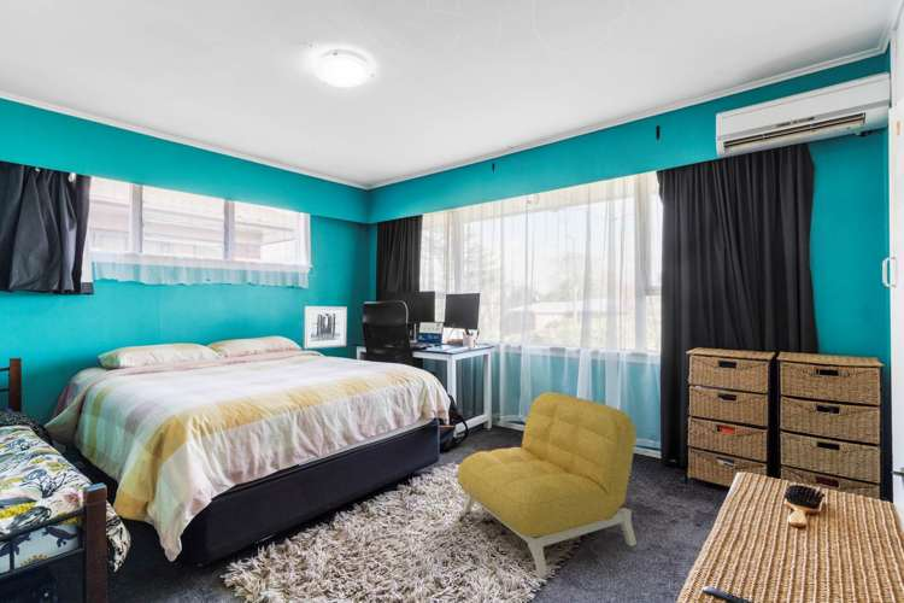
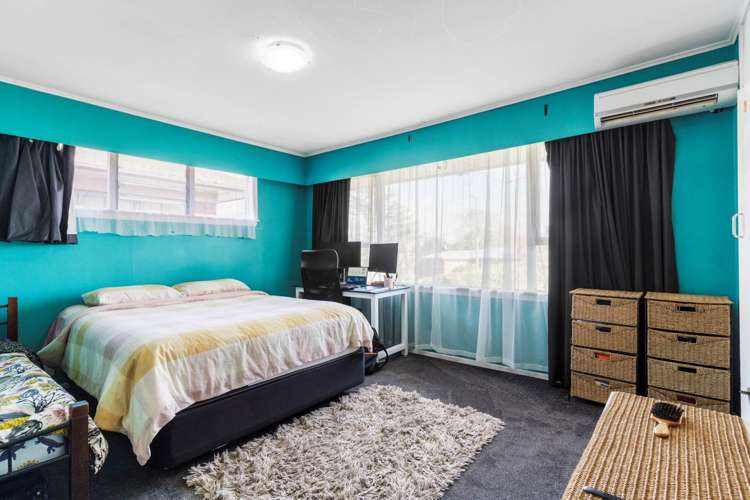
- armchair (542, 464)
- wall art (325, 327)
